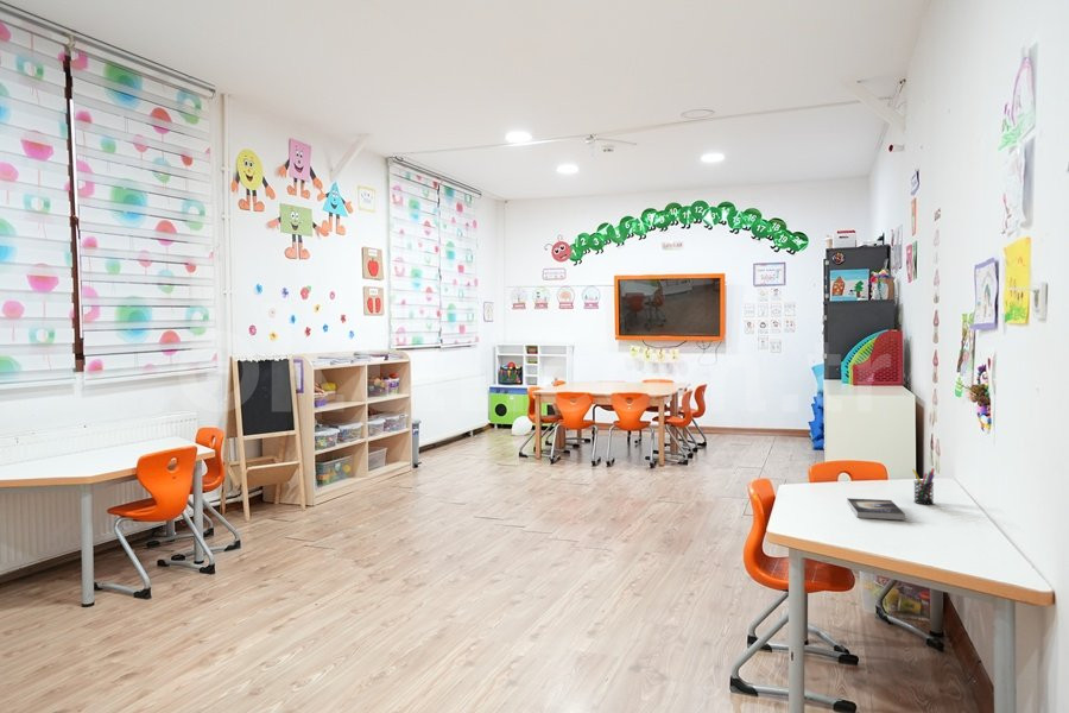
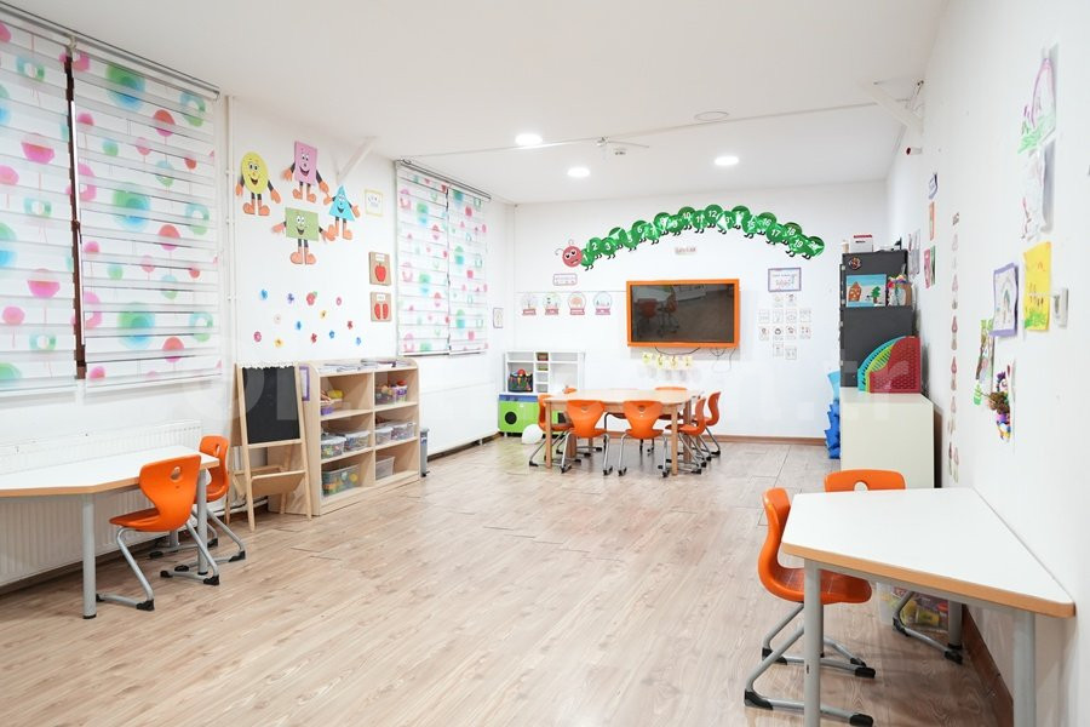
- pen holder (925, 484)
- book (874, 507)
